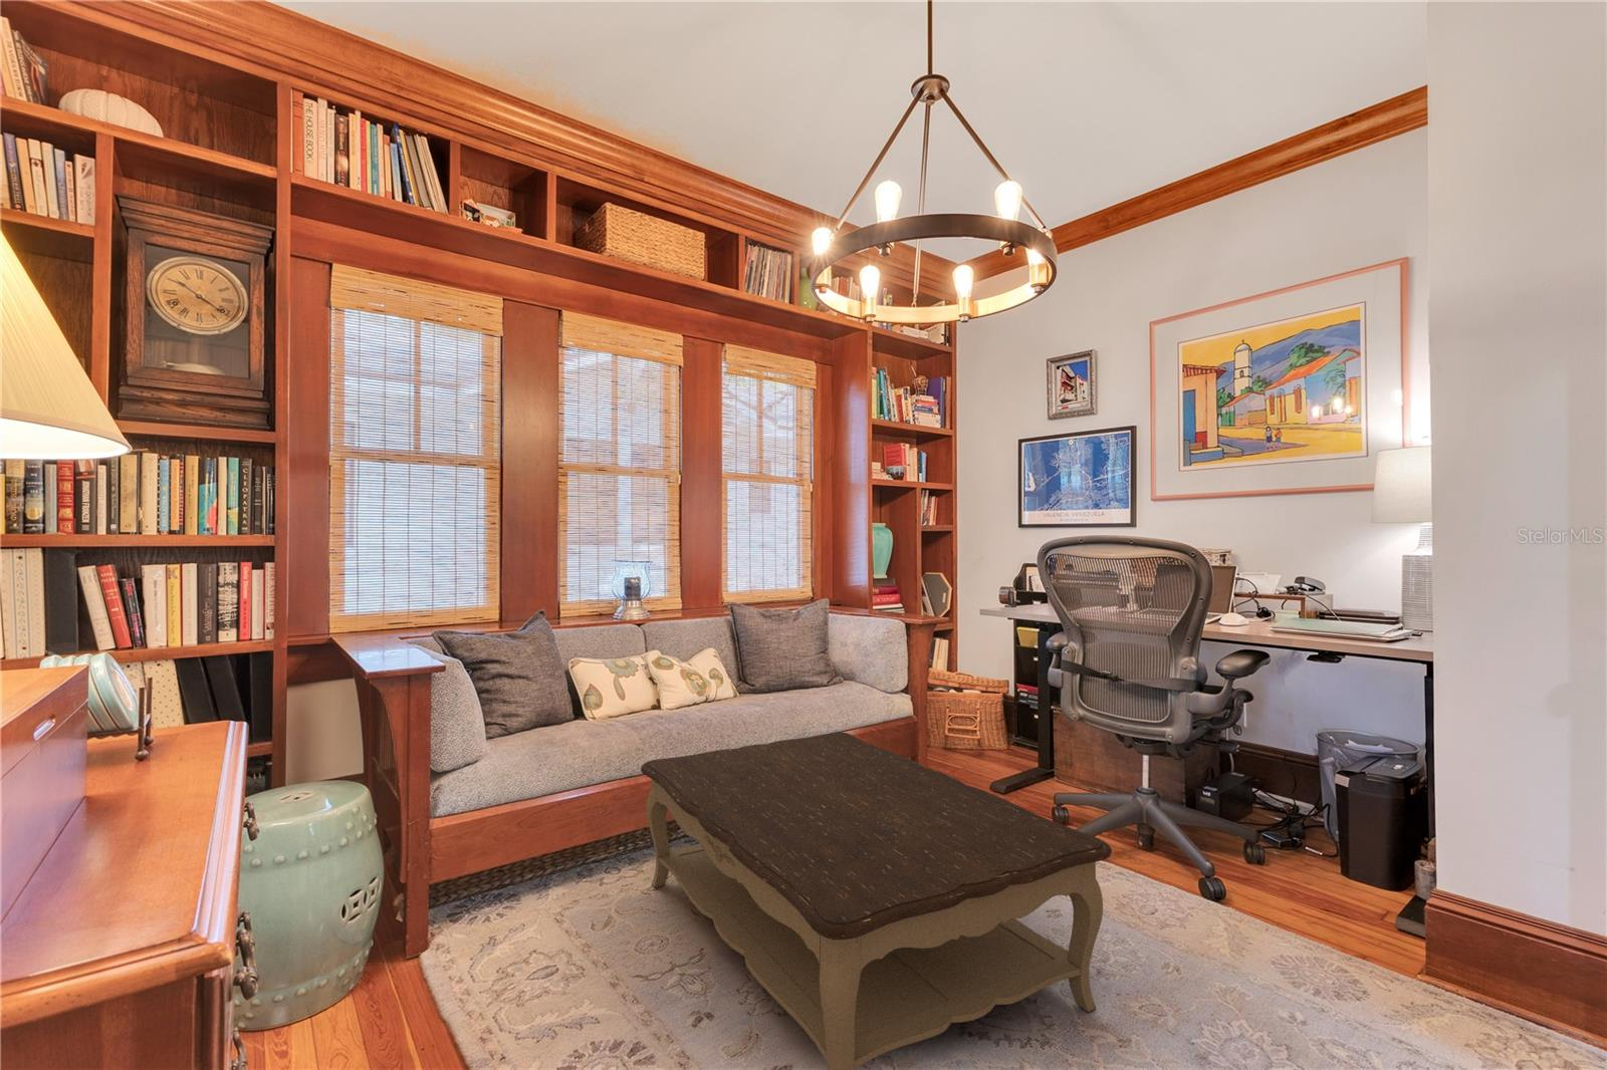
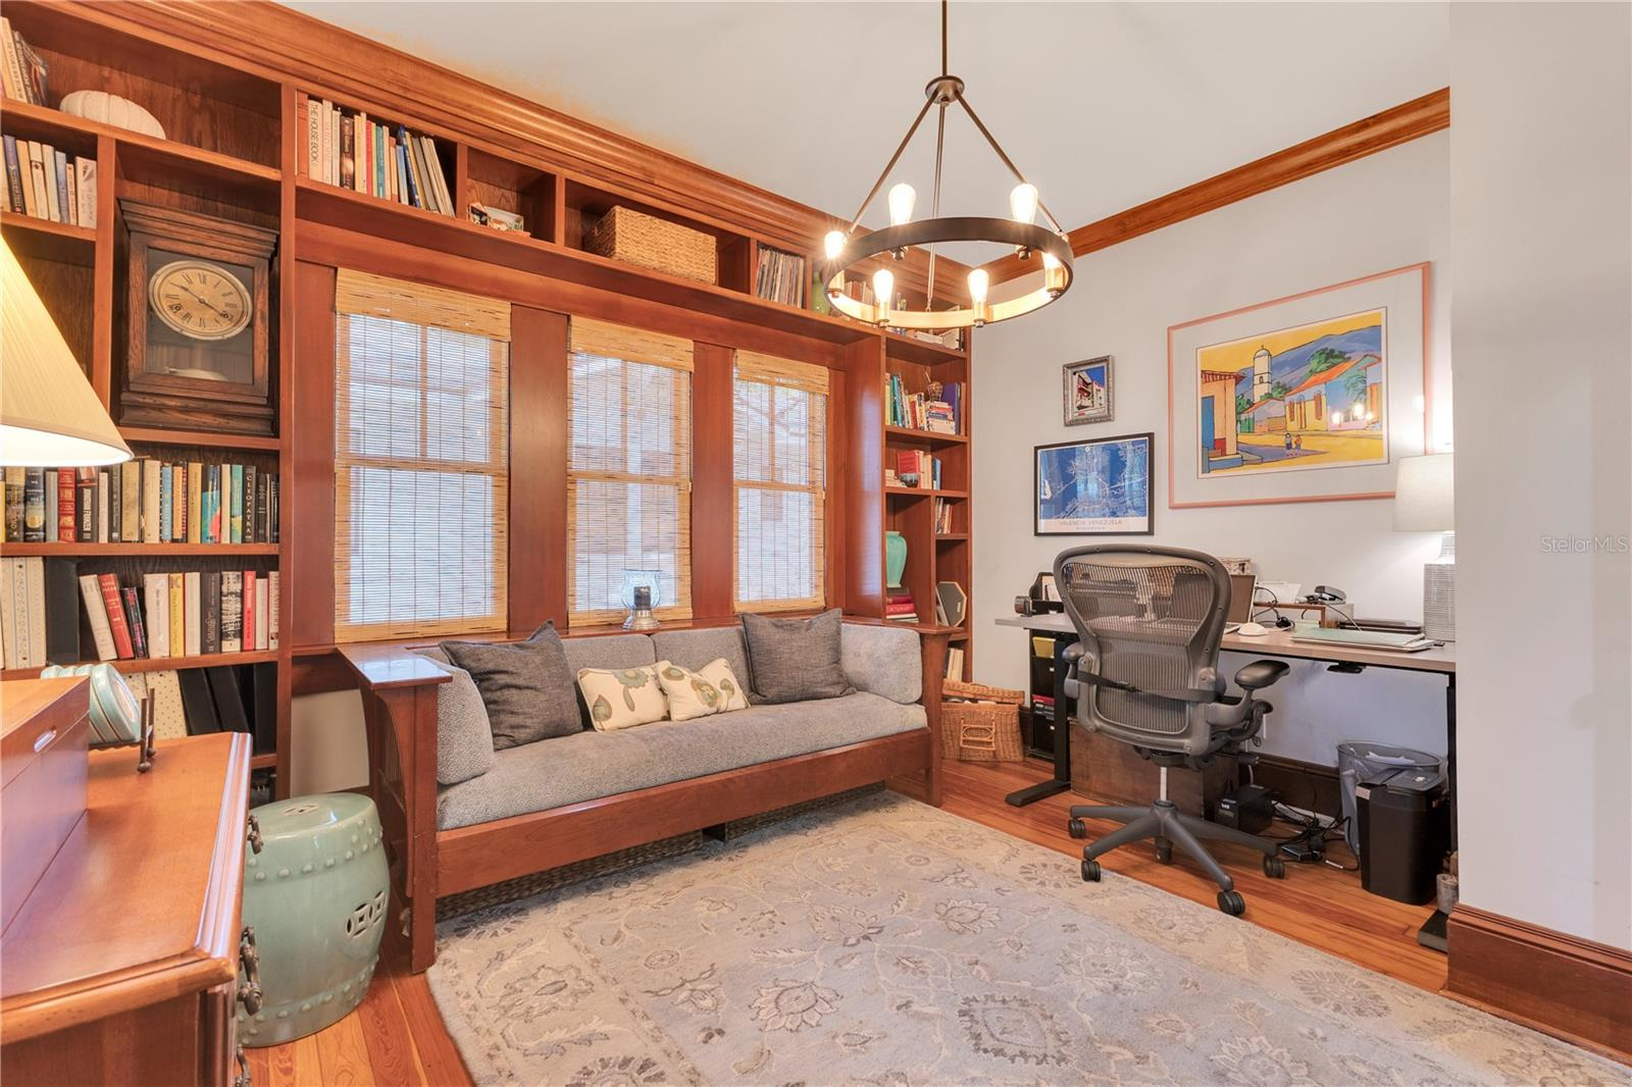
- coffee table (840, 866)
